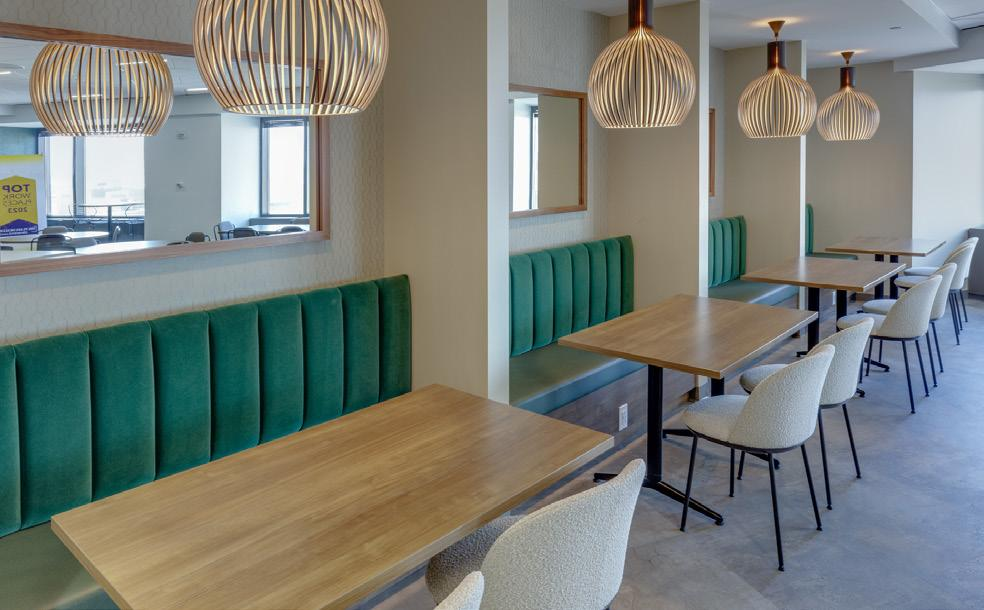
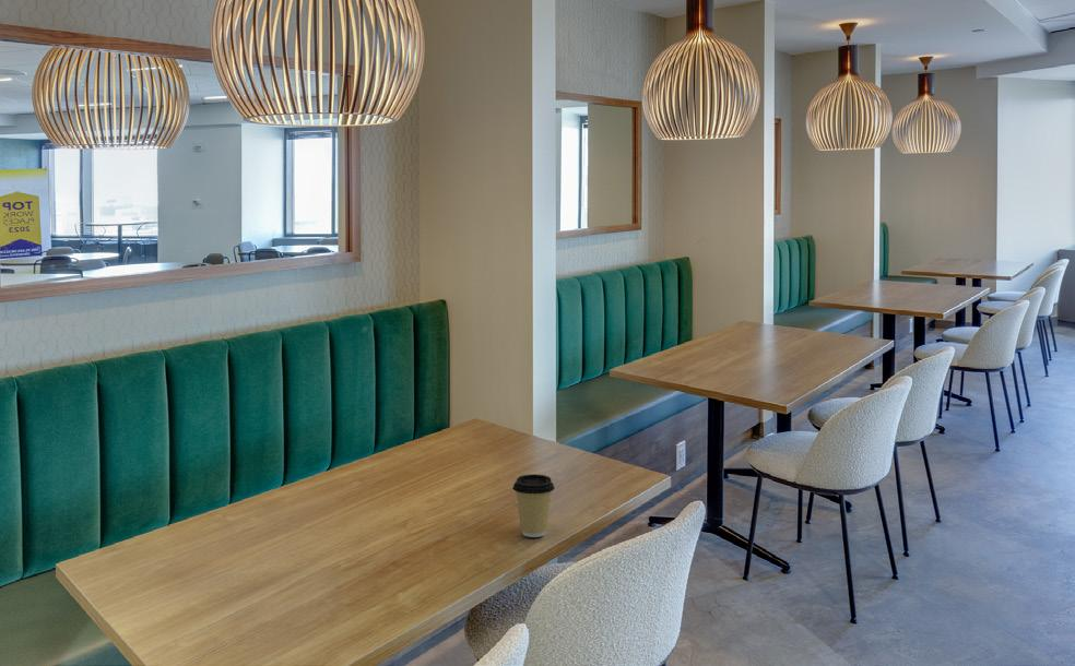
+ coffee cup (533, 506)
